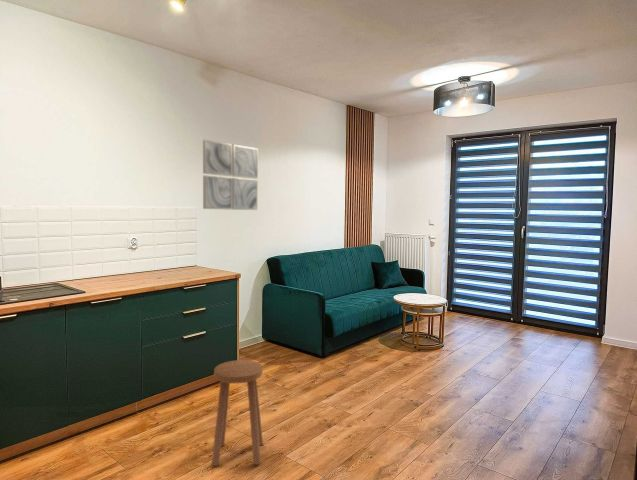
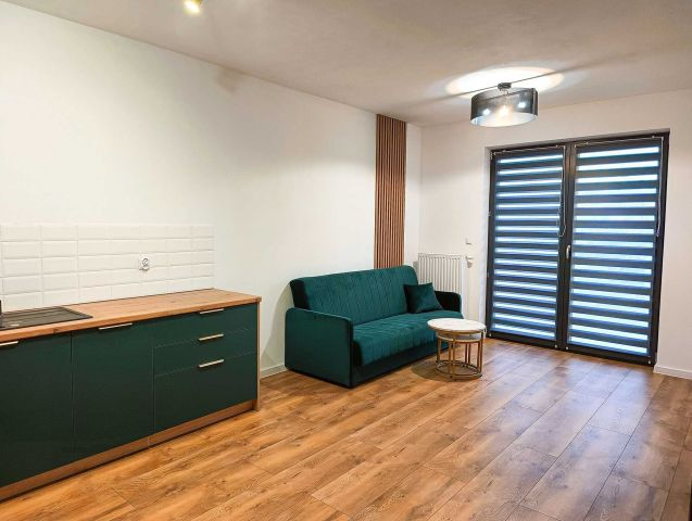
- stool (249, 410)
- wall art (231, 178)
